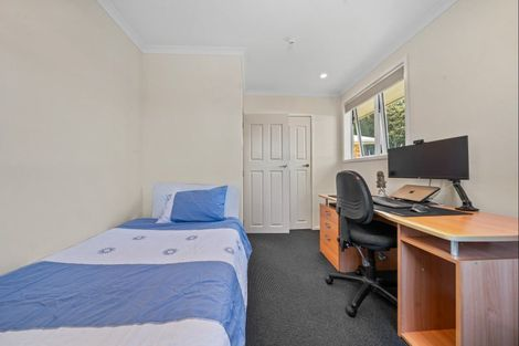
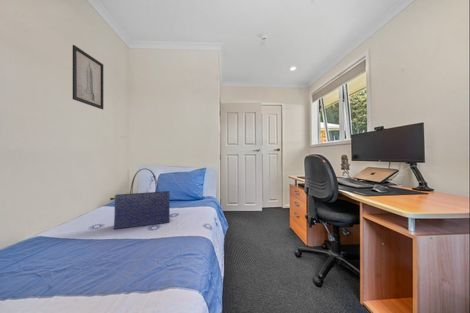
+ wall art (89, 80)
+ tote bag (141, 196)
